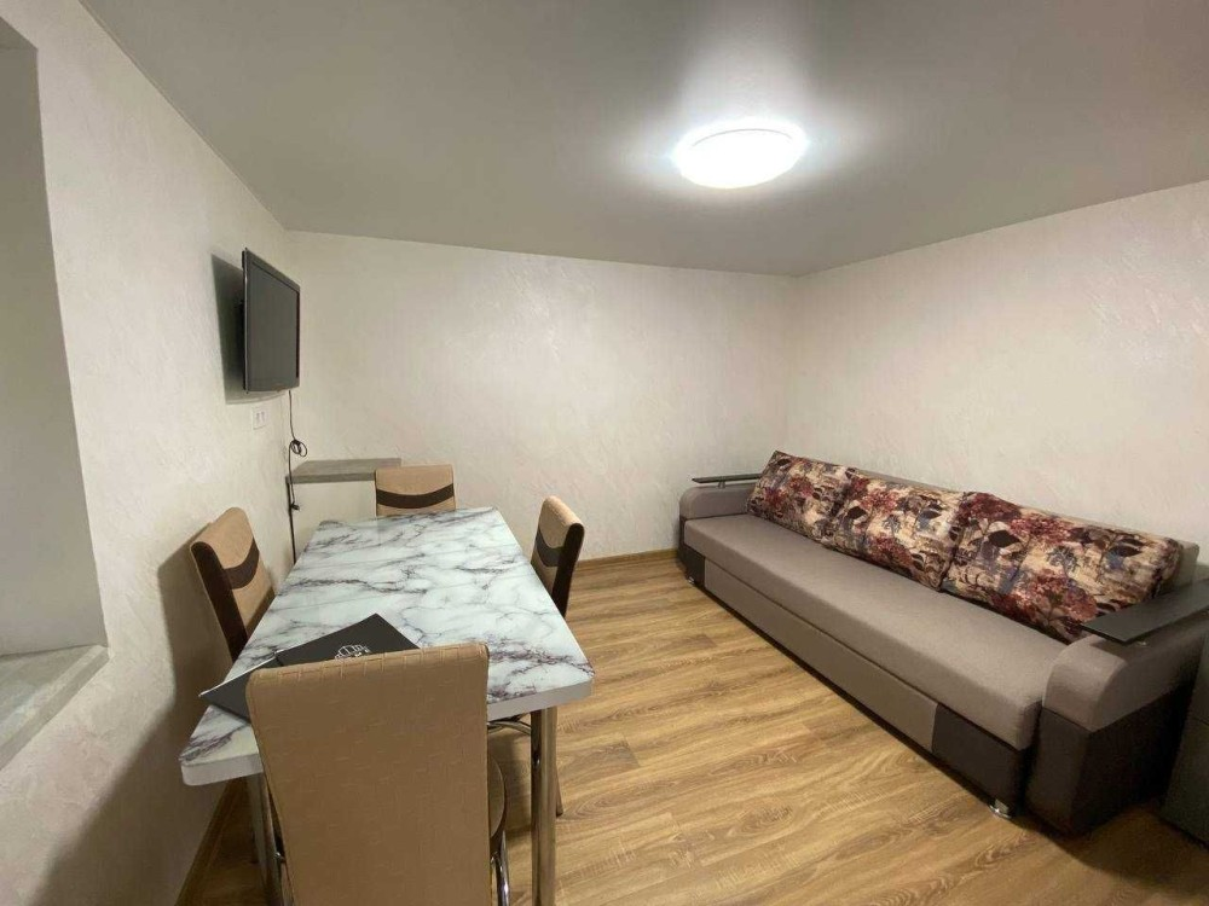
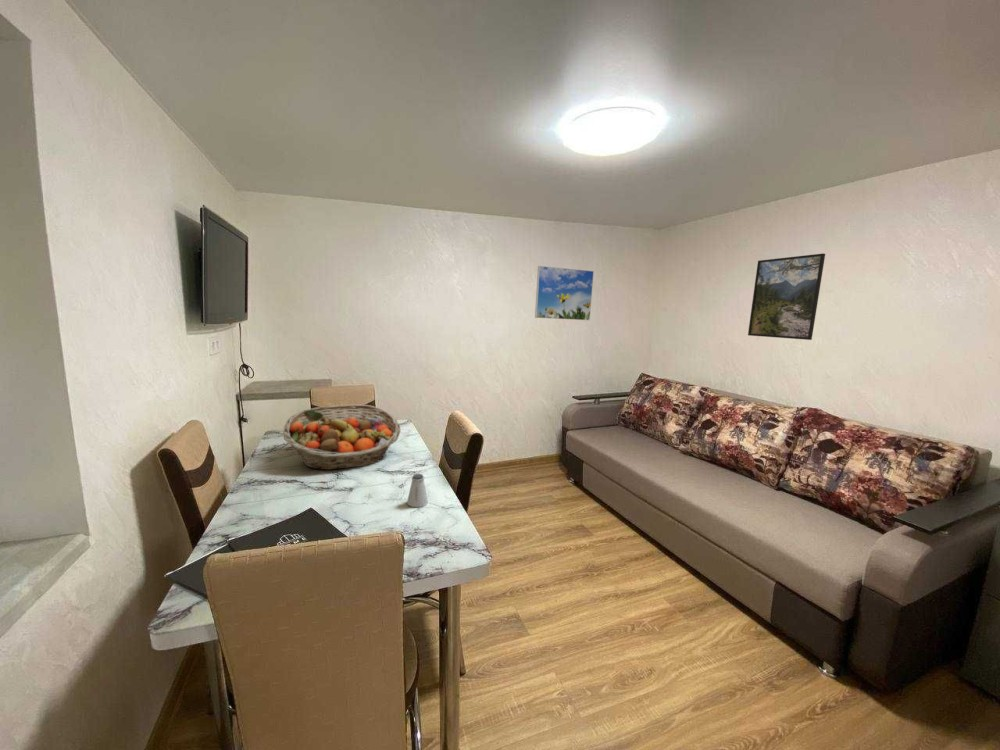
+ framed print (564, 294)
+ saltshaker (417, 489)
+ fruit basket (344, 435)
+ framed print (783, 298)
